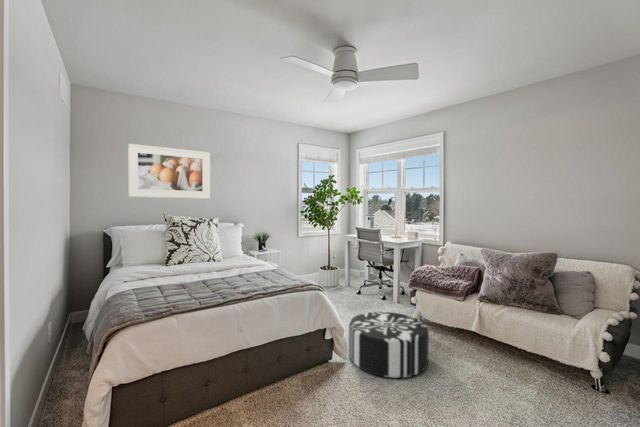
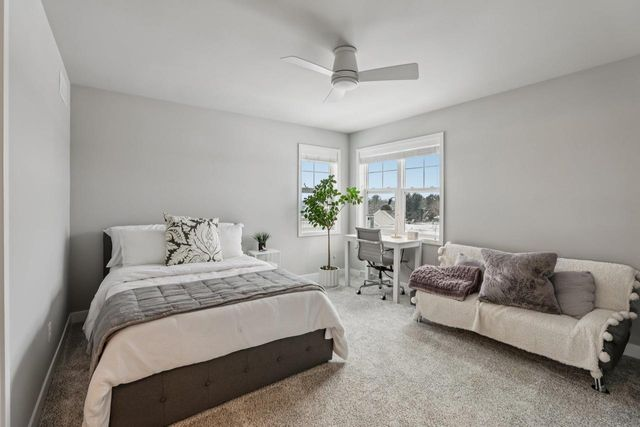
- pouf (387, 341)
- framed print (171, 173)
